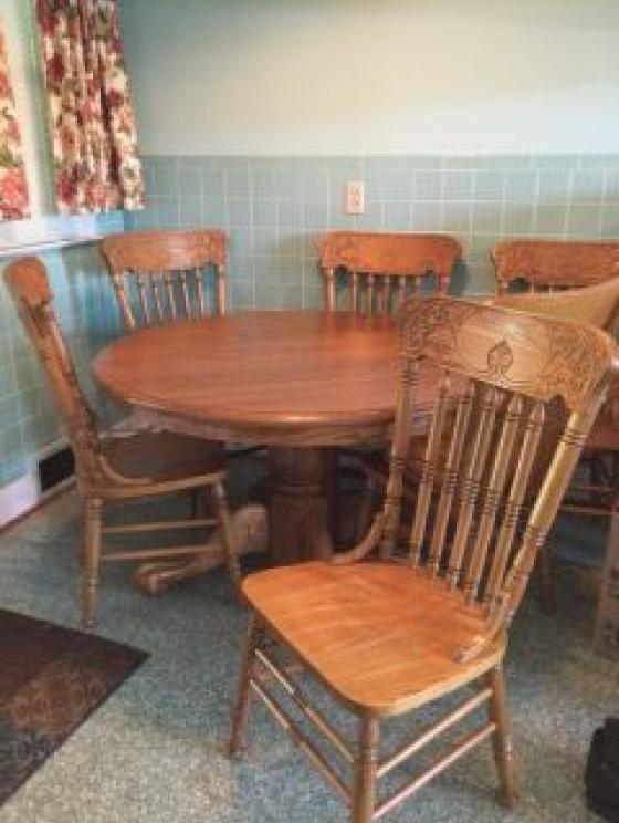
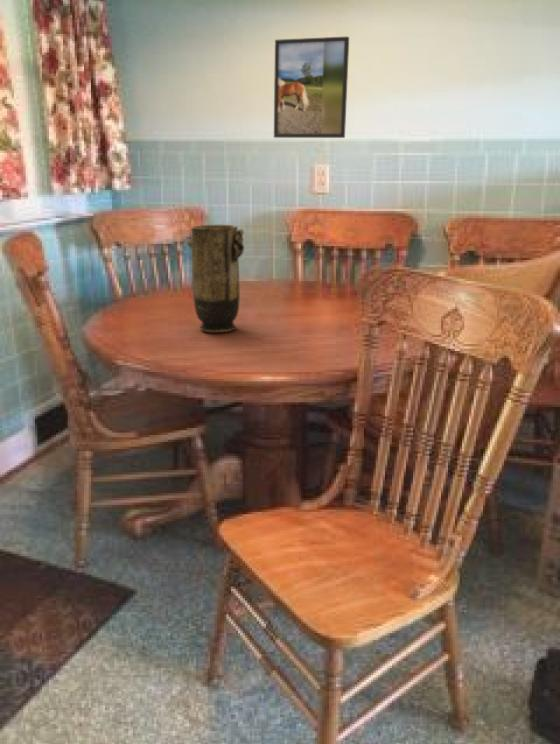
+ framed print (310, 89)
+ vase (217, 278)
